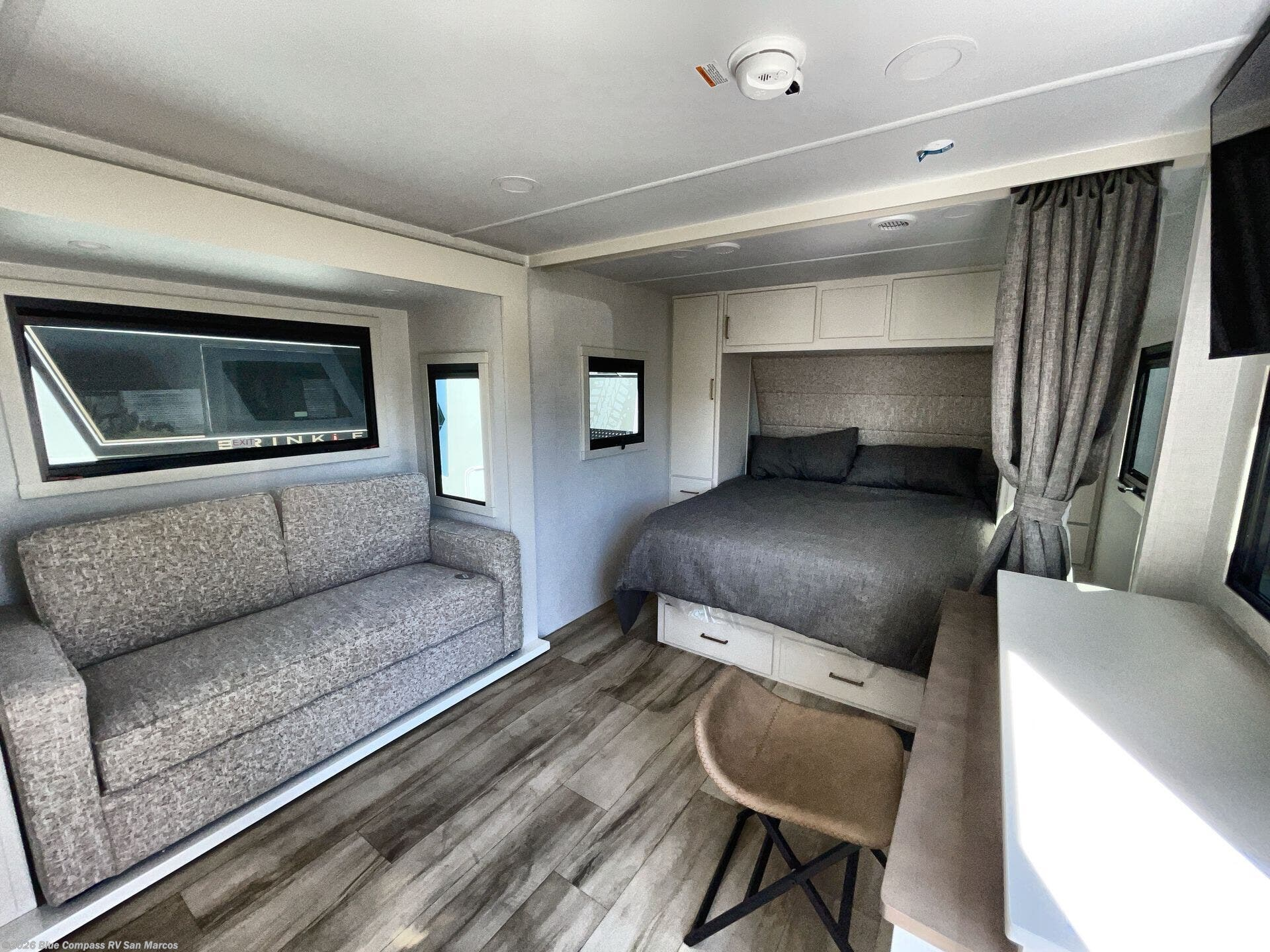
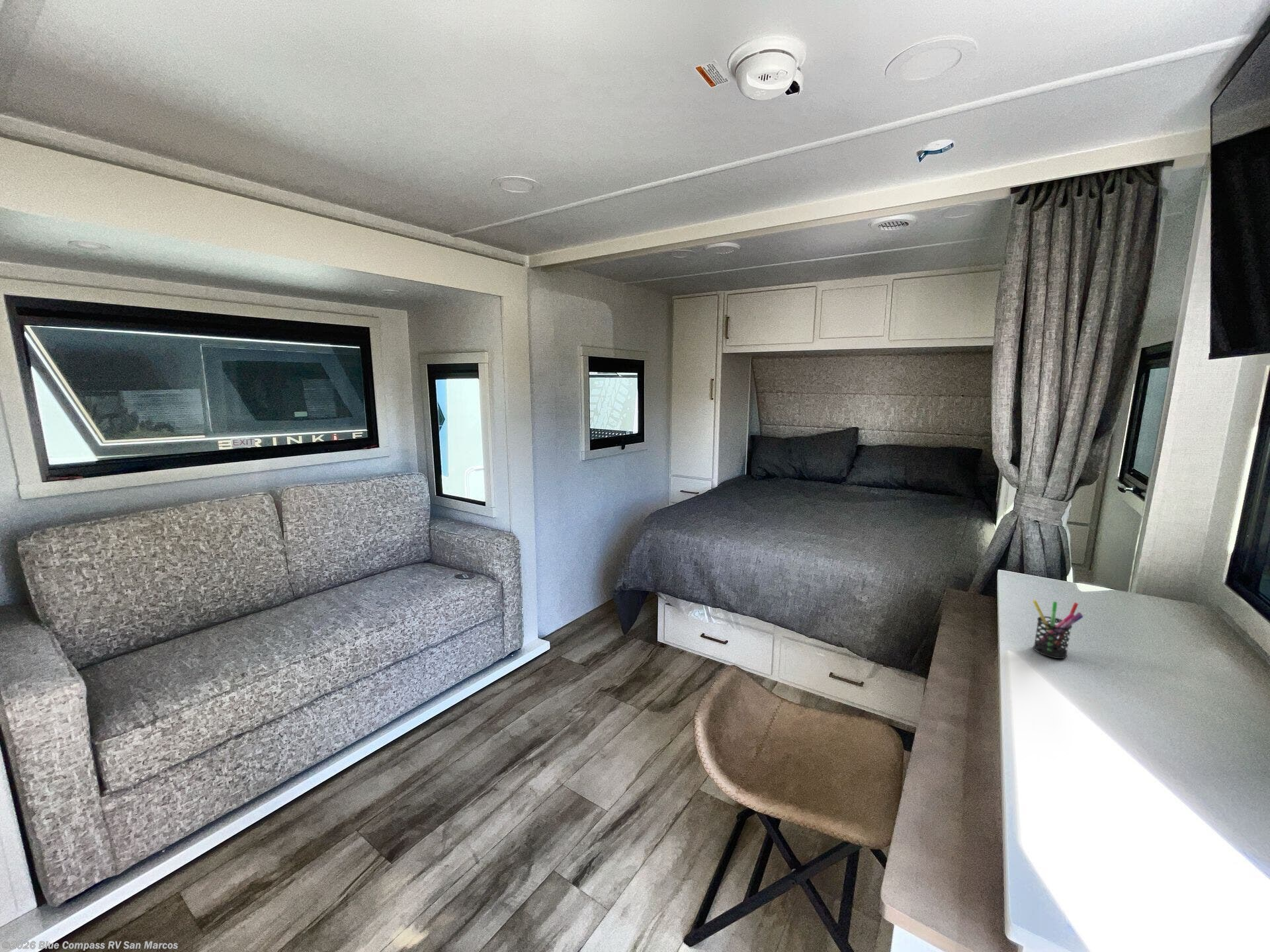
+ pen holder (1055, 625)
